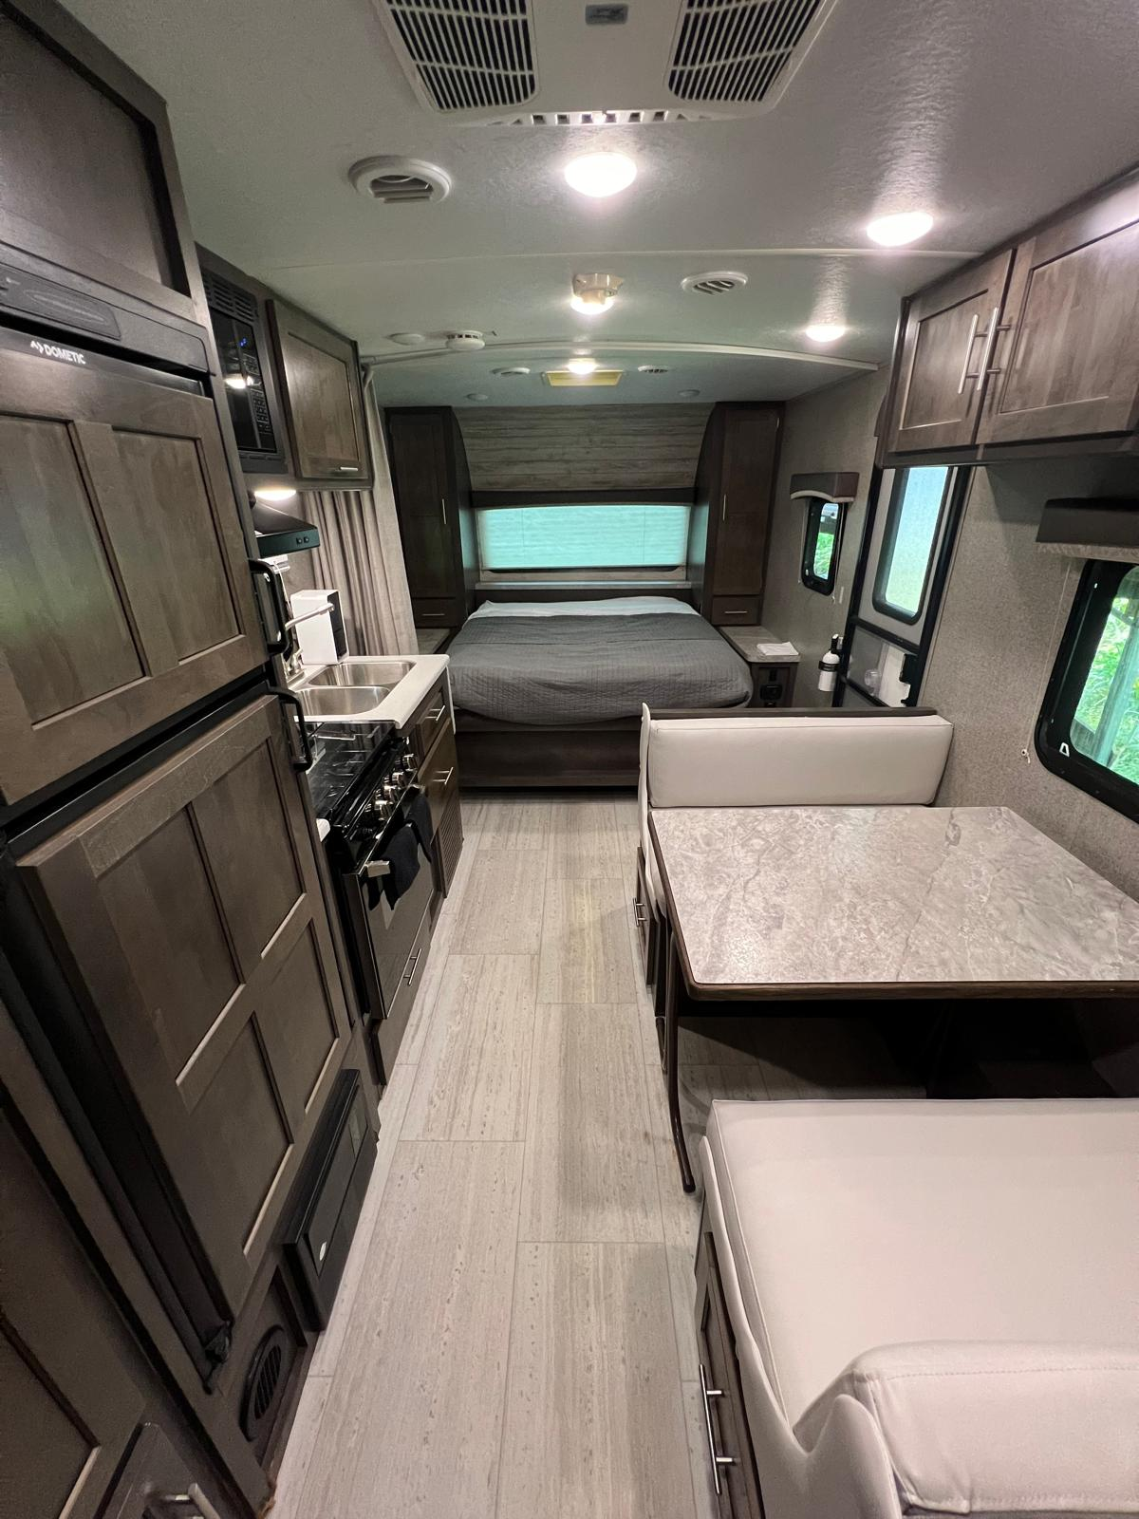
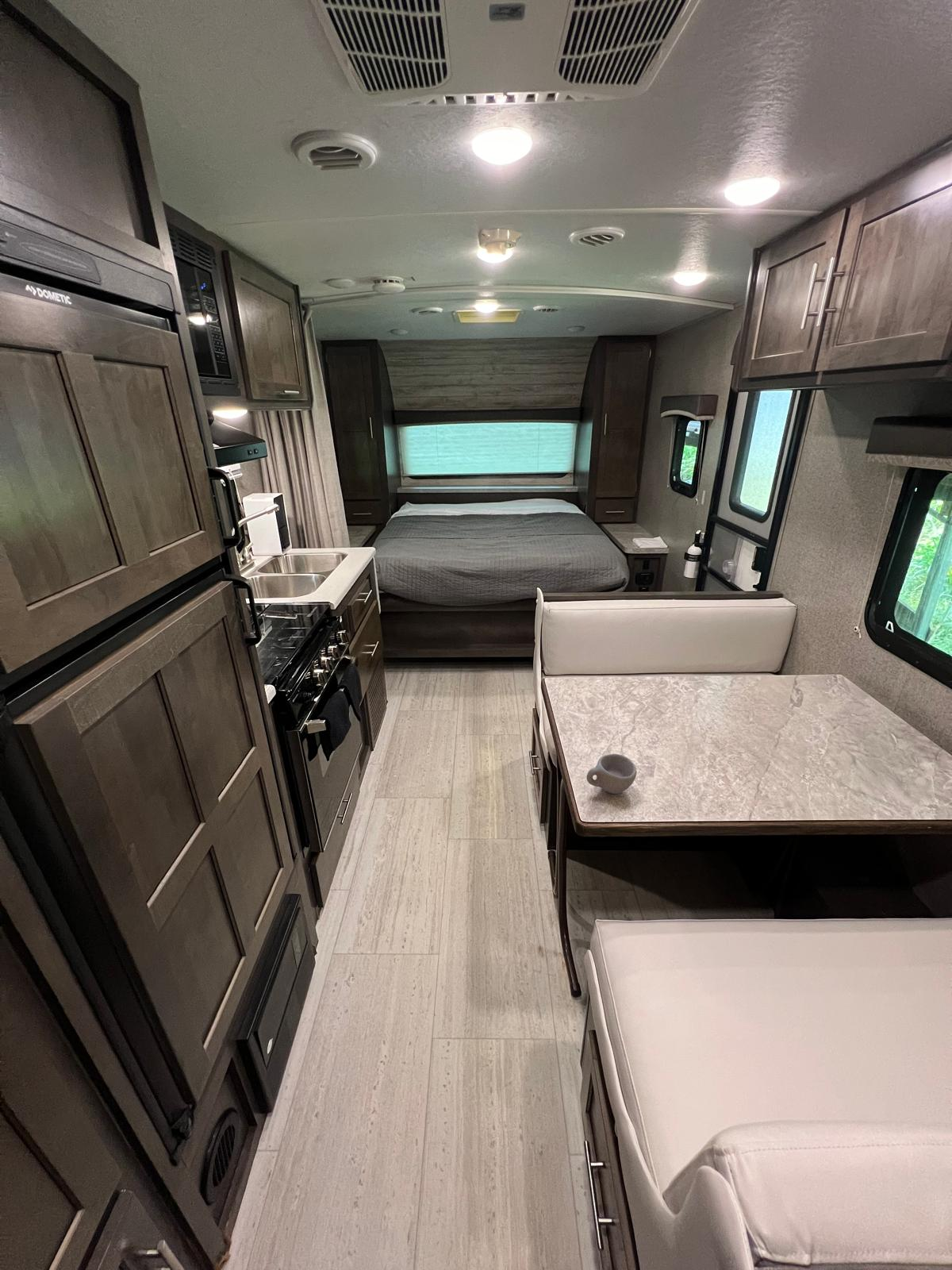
+ cup (610, 778)
